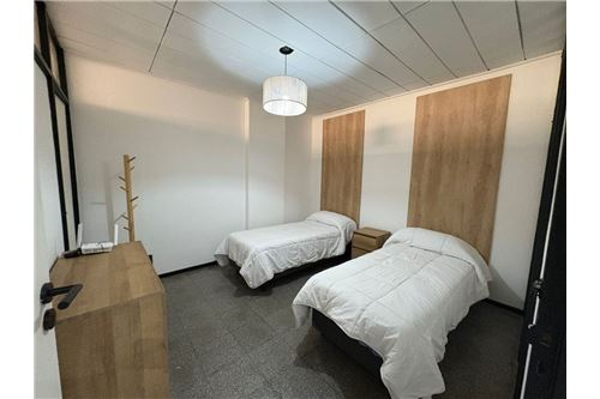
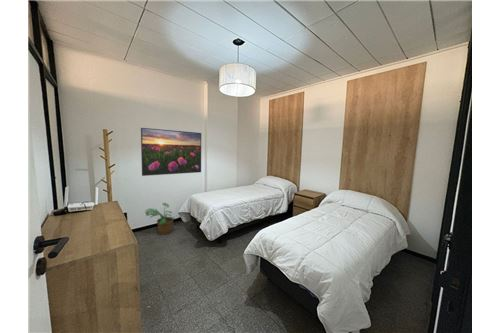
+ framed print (174, 152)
+ potted plant (159, 219)
